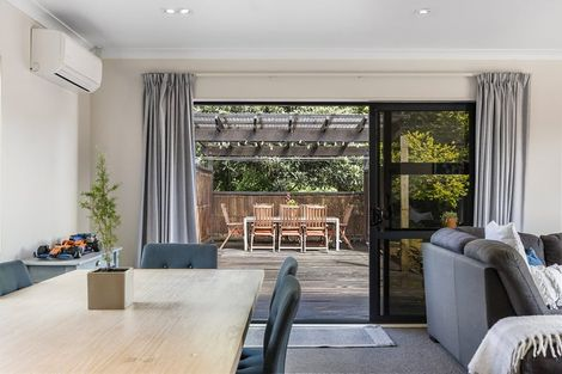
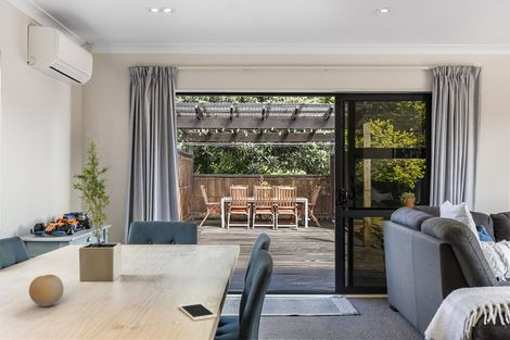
+ cell phone (196, 311)
+ fruit (47, 290)
